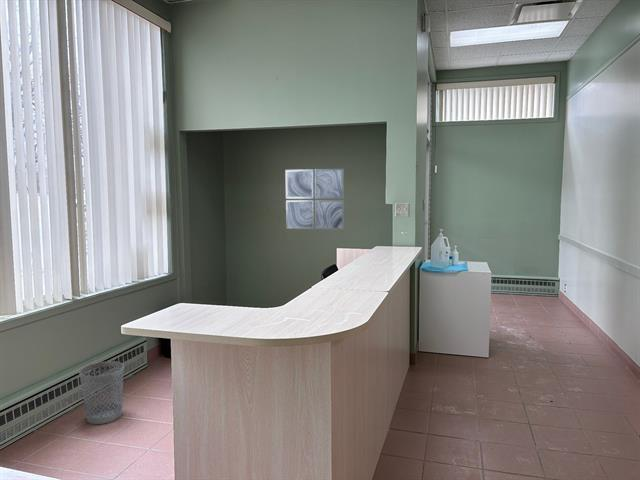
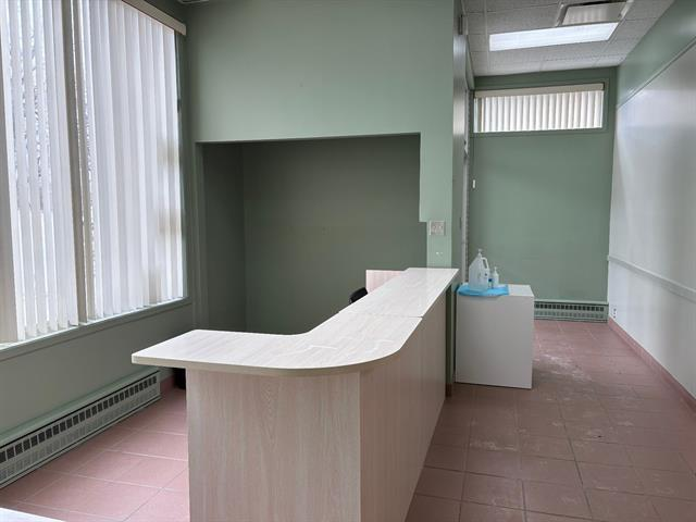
- wastebasket (103, 392)
- wall art (315, 198)
